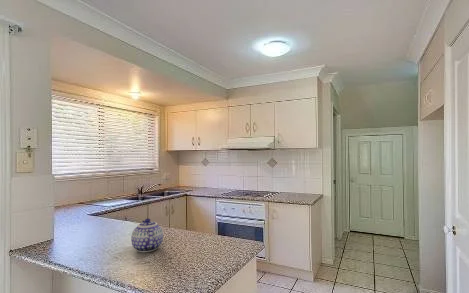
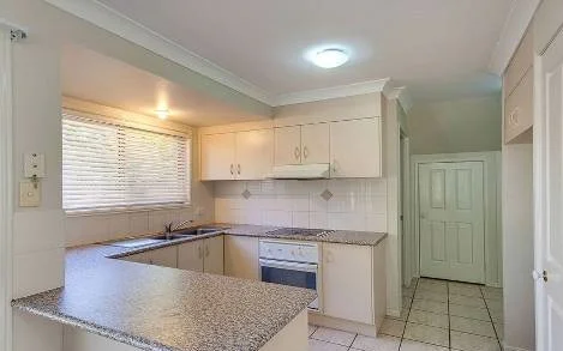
- teapot (147, 233)
